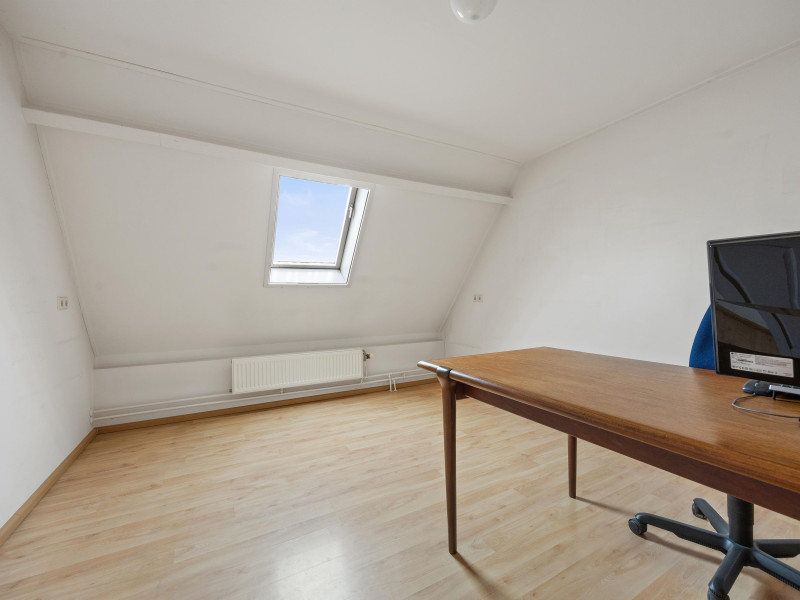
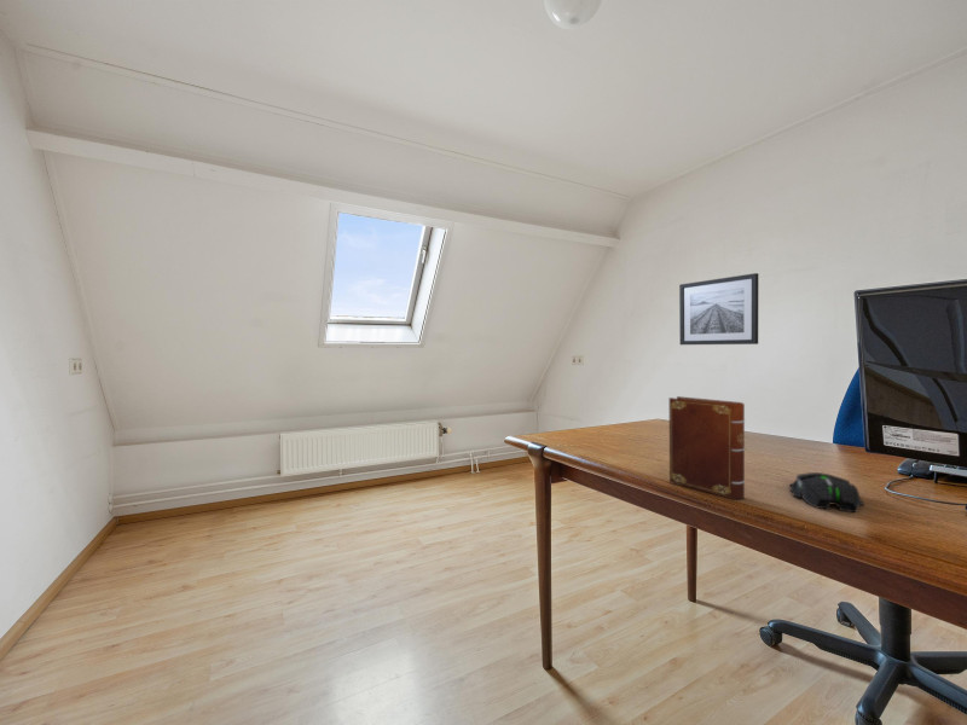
+ book (706, 445)
+ mouse (826, 488)
+ wall art (716, 312)
